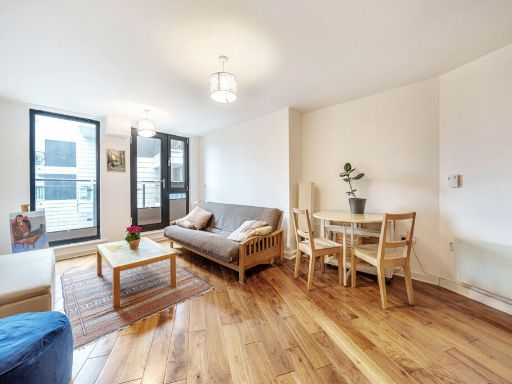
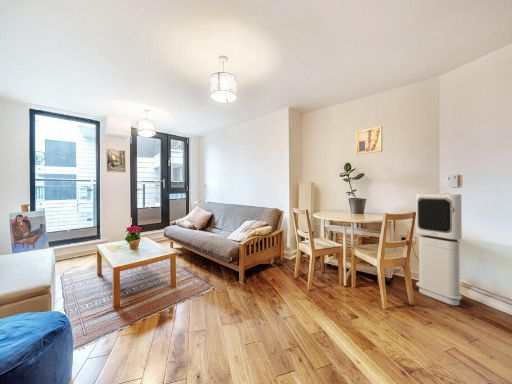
+ wall art (368, 141)
+ air purifier (443, 244)
